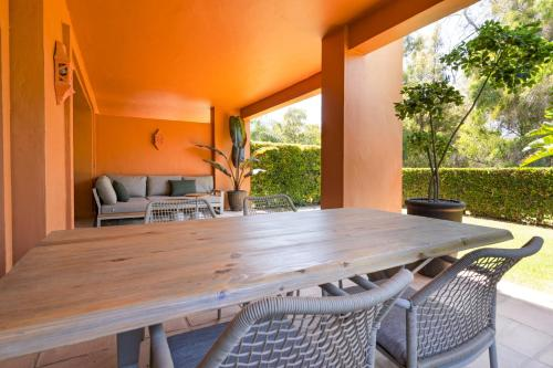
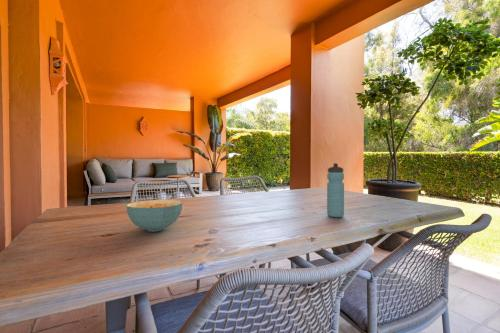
+ water bottle (335, 189)
+ cereal bowl (155, 216)
